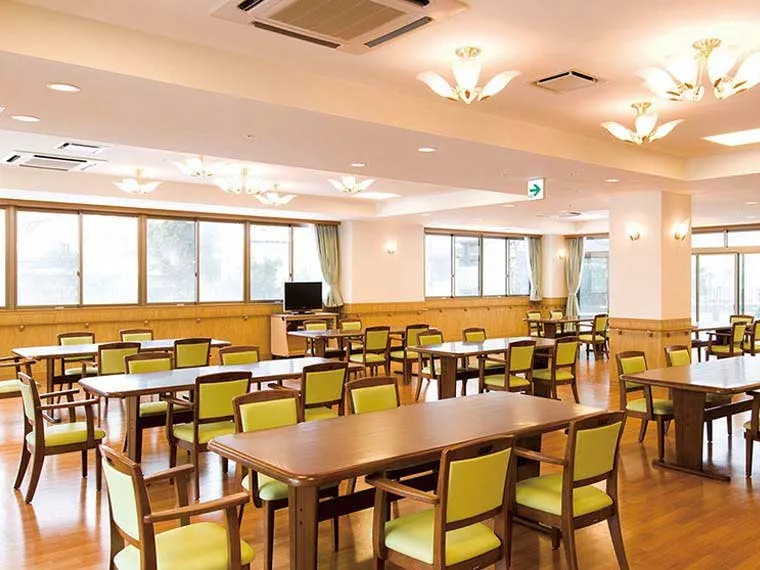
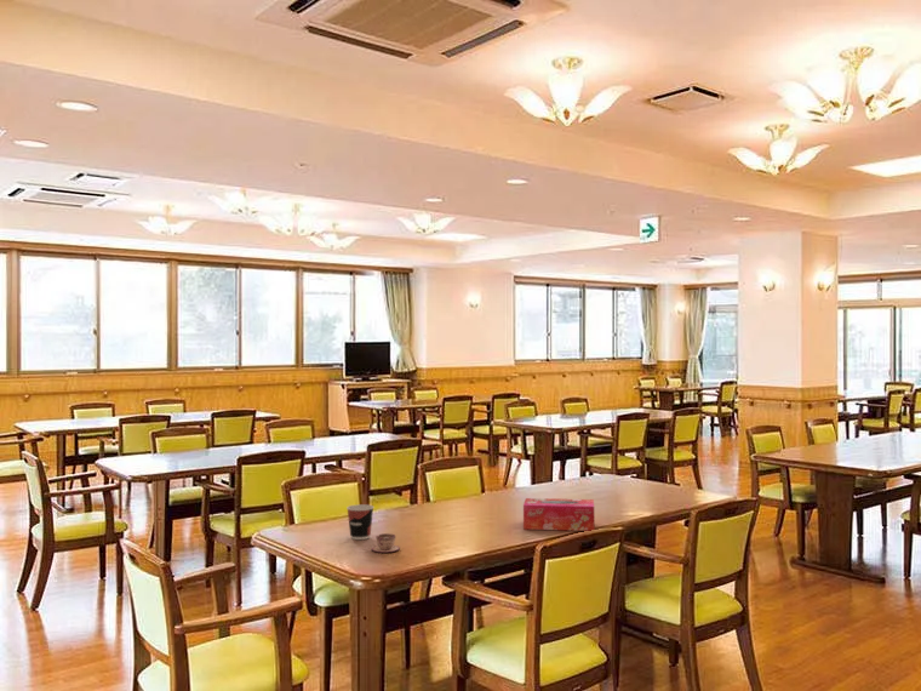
+ teacup (385, 542)
+ cup (360, 521)
+ tissue box (559, 514)
